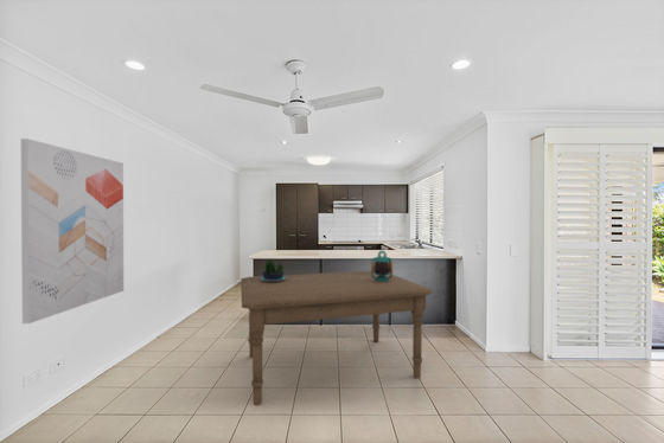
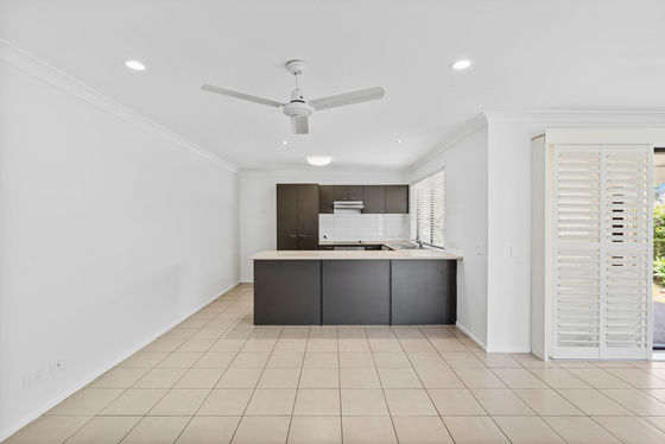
- wall art (82, 229)
- potted plant (272, 269)
- dining table (328, 317)
- lantern (382, 265)
